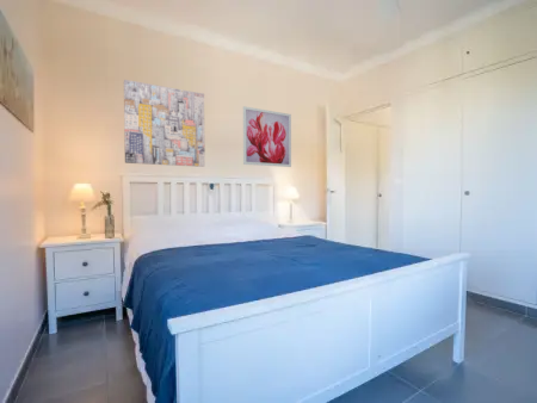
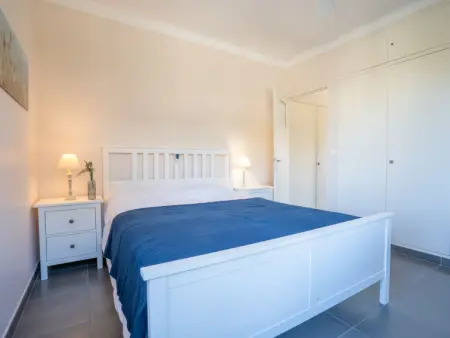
- wall art (267, 137)
- wall art (166, 125)
